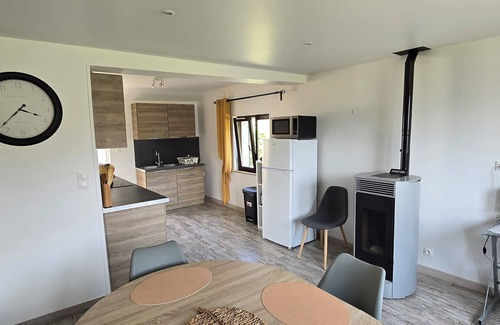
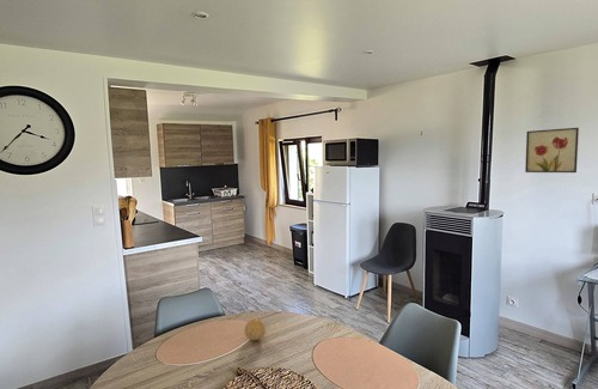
+ wall art (550, 151)
+ fruit (255, 329)
